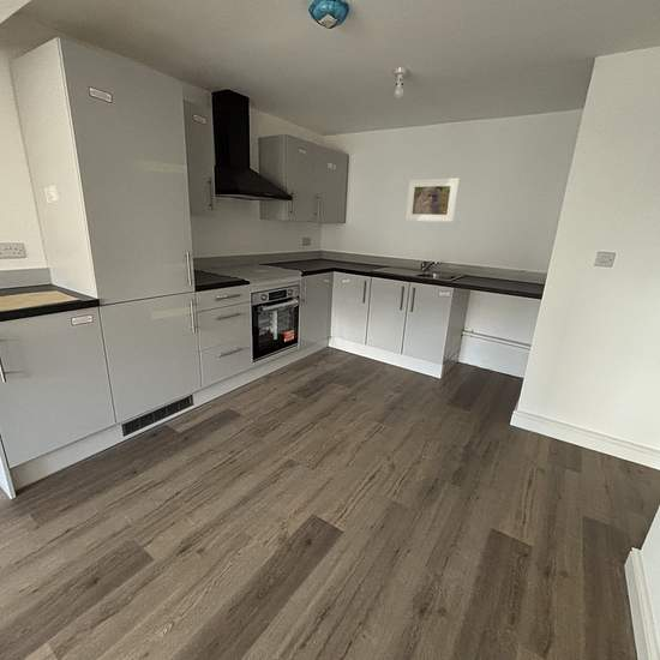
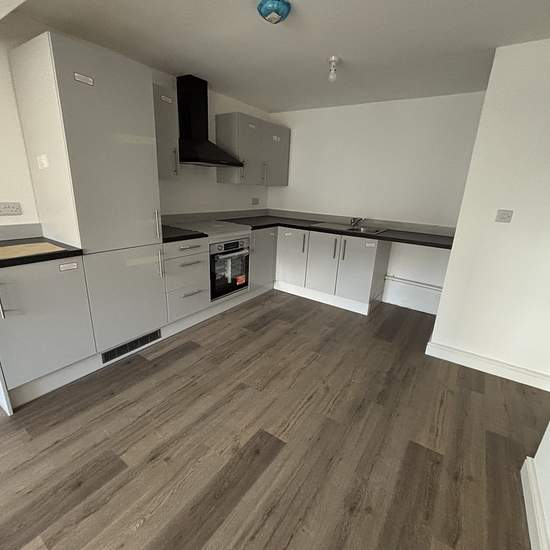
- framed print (430, 200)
